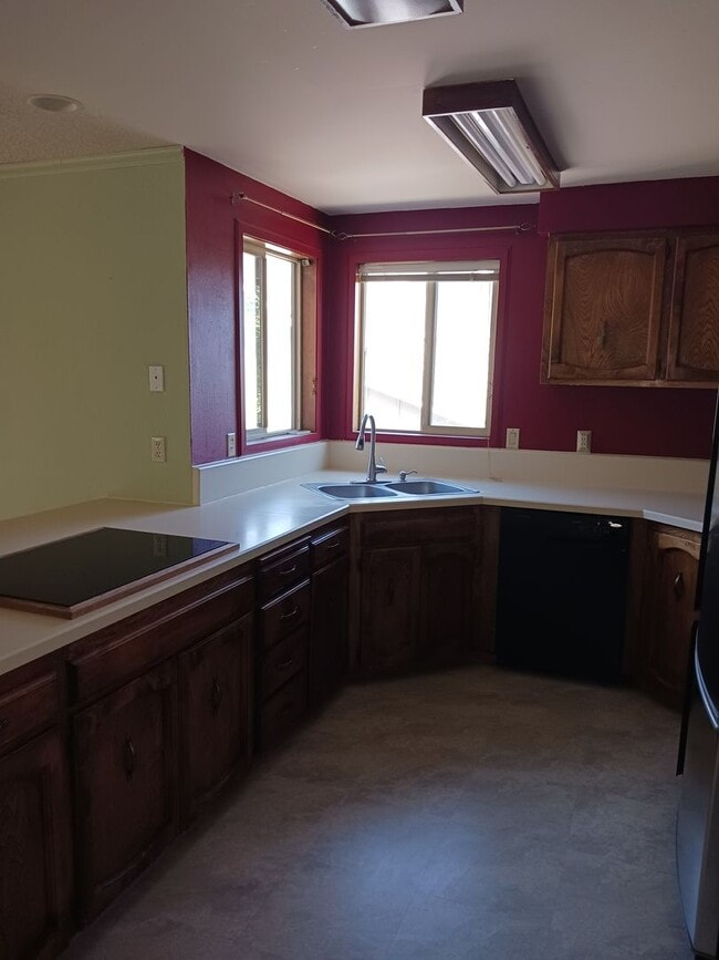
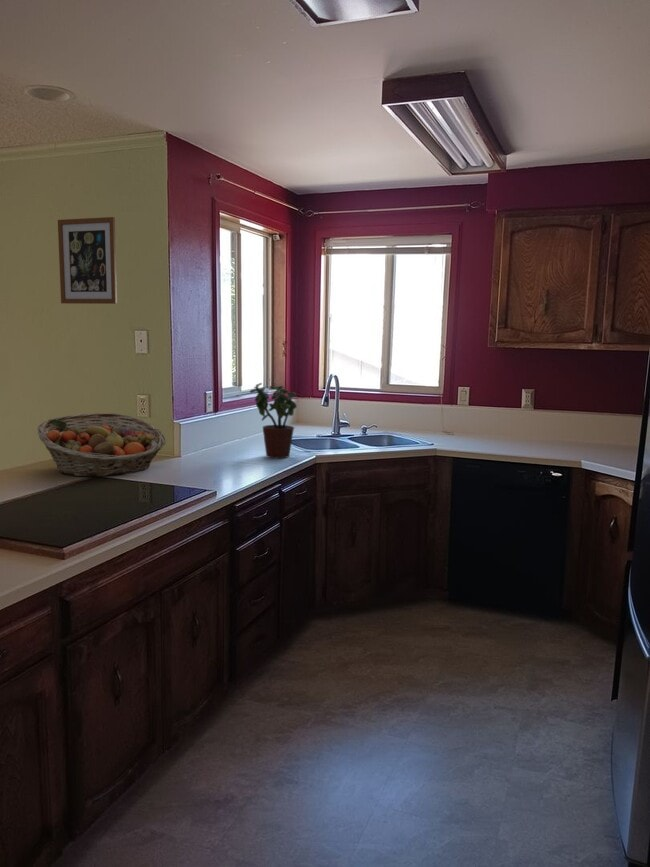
+ fruit basket (103, 443)
+ wall art (87, 261)
+ potted plant (278, 419)
